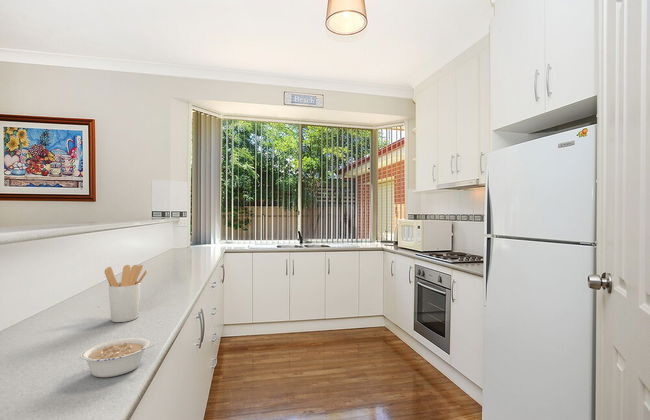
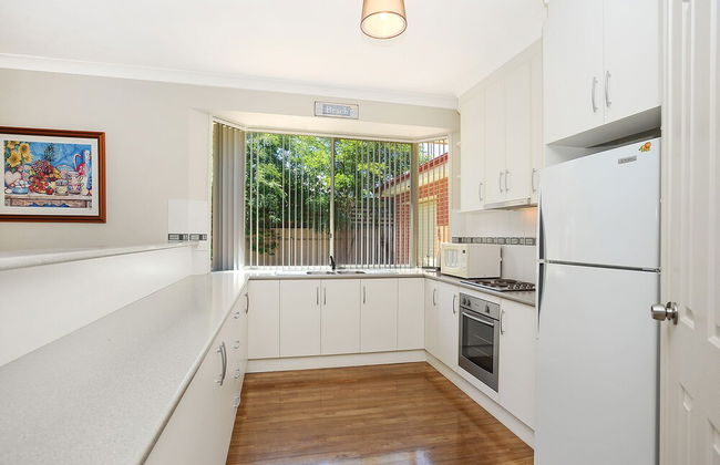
- legume (119, 355)
- utensil holder (127, 290)
